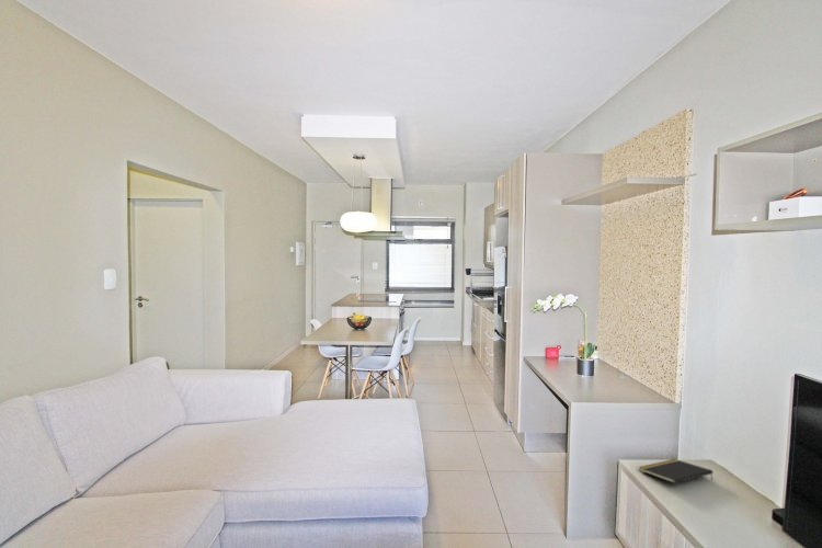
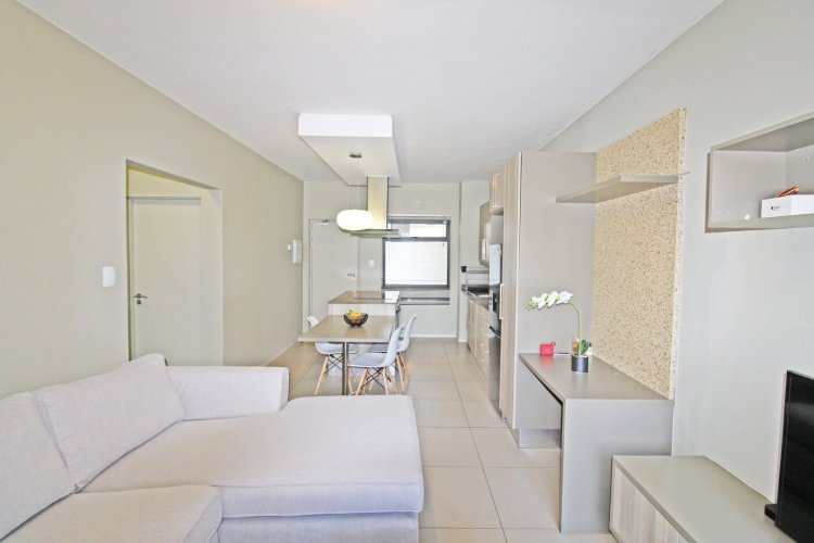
- notepad (674, 470)
